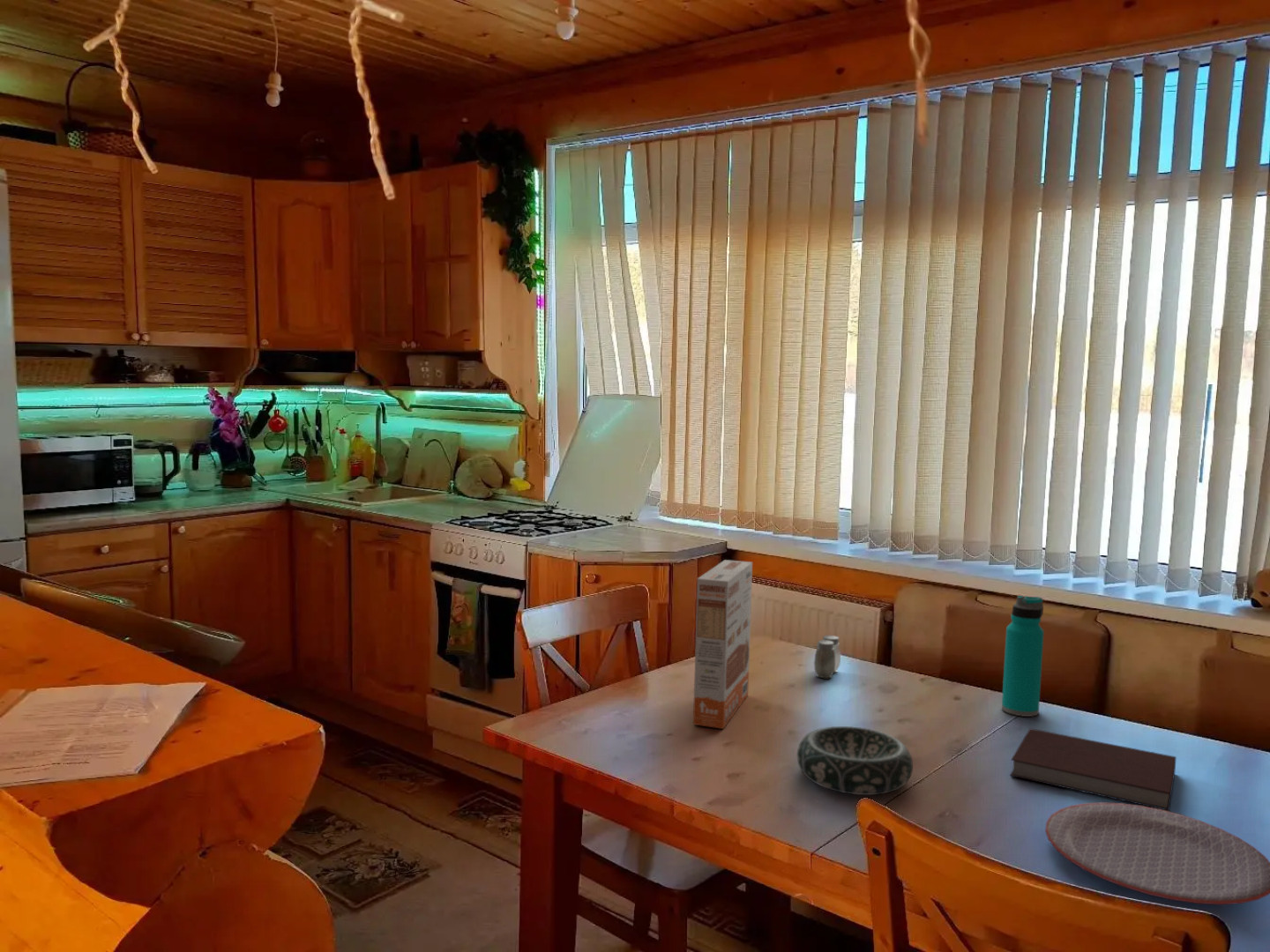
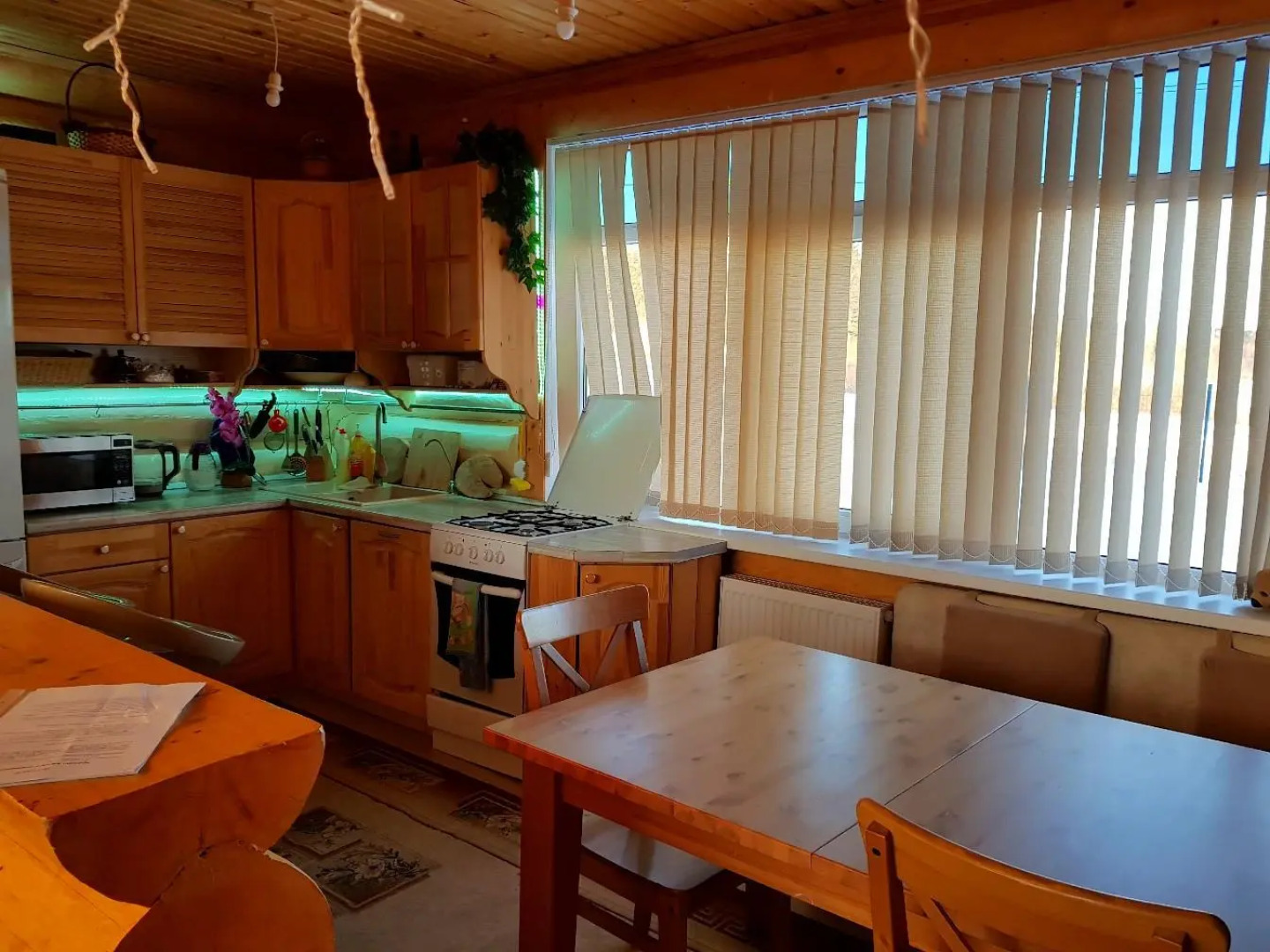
- decorative bowl (854, 760)
- water bottle (1023, 653)
- plate (1154, 854)
- cereal box (724, 640)
- salt and pepper shaker (827, 656)
- notebook (1094, 766)
